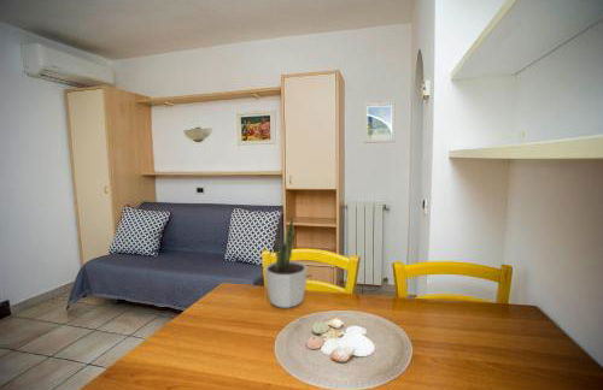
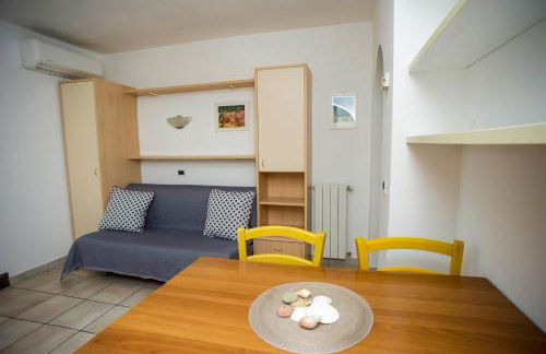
- potted plant (285, 255)
